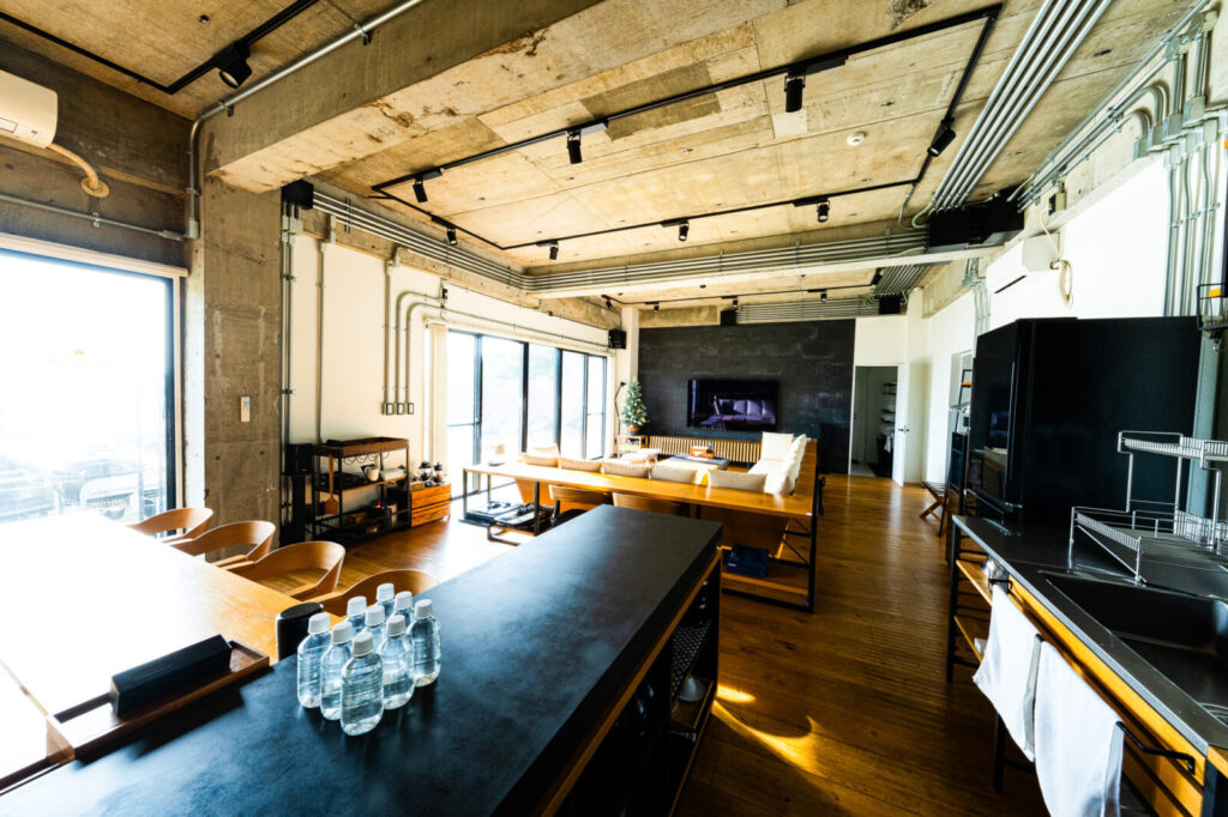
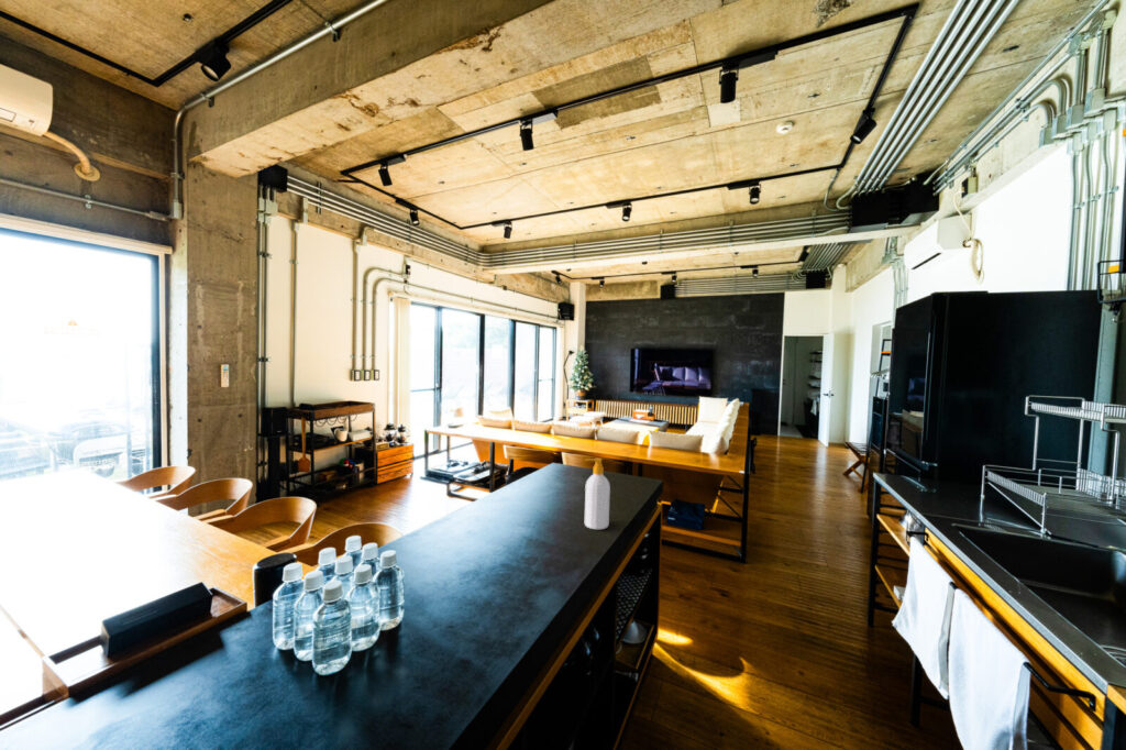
+ soap bottle (596, 492)
